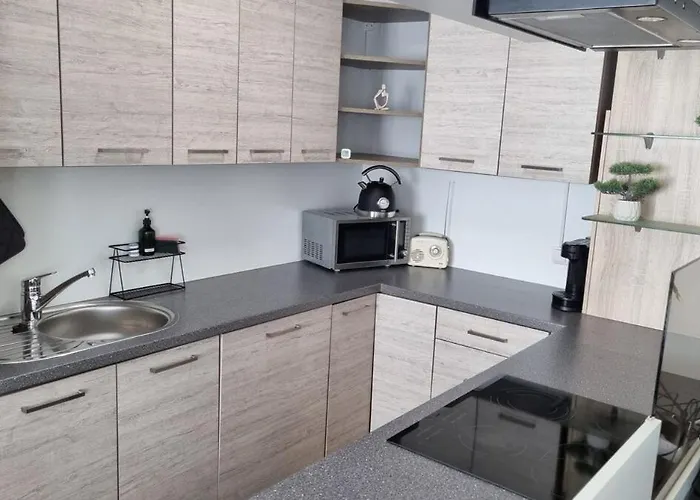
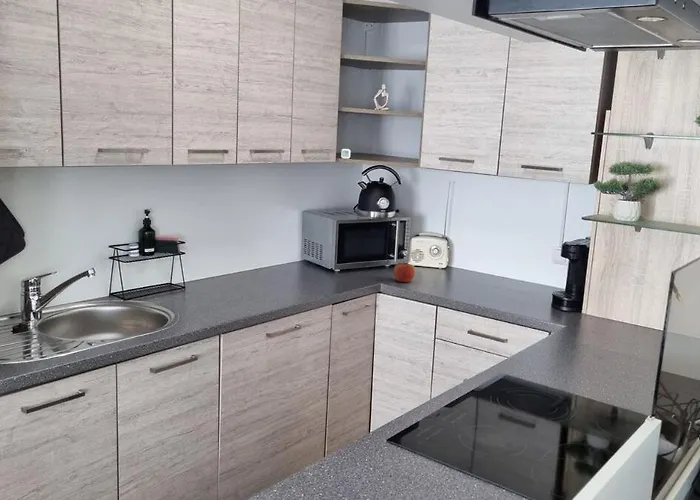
+ fruit (404, 271)
